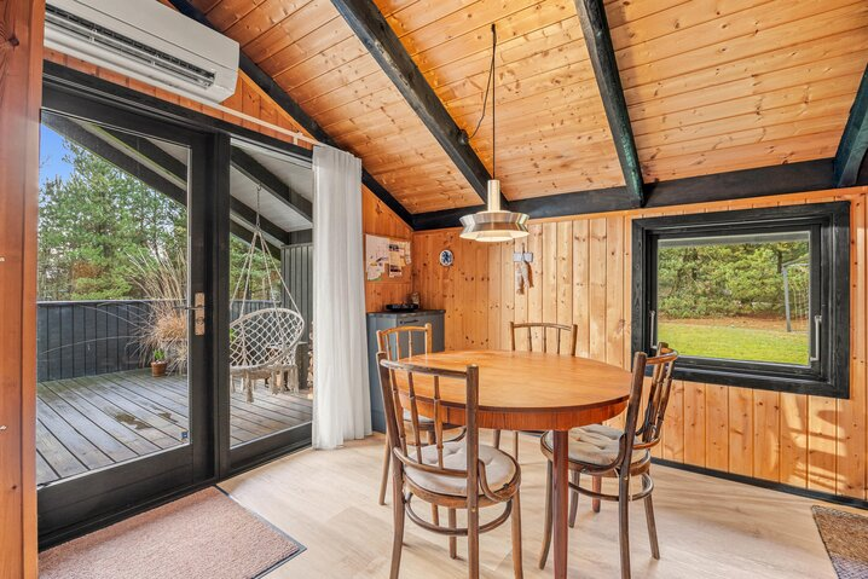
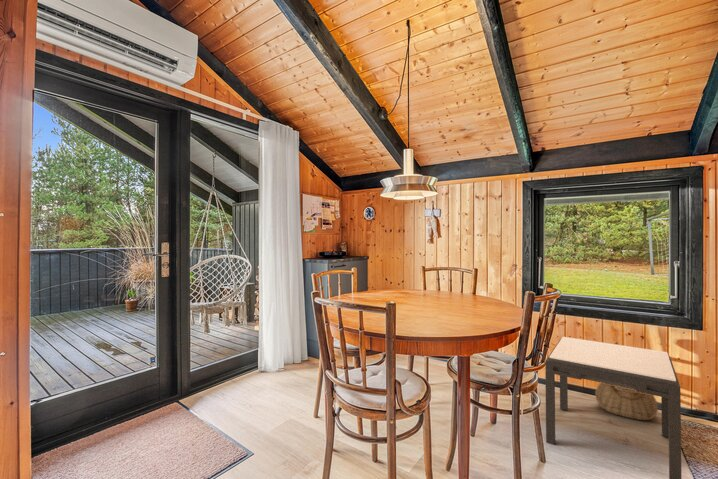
+ basket (625, 388)
+ side table (610, 384)
